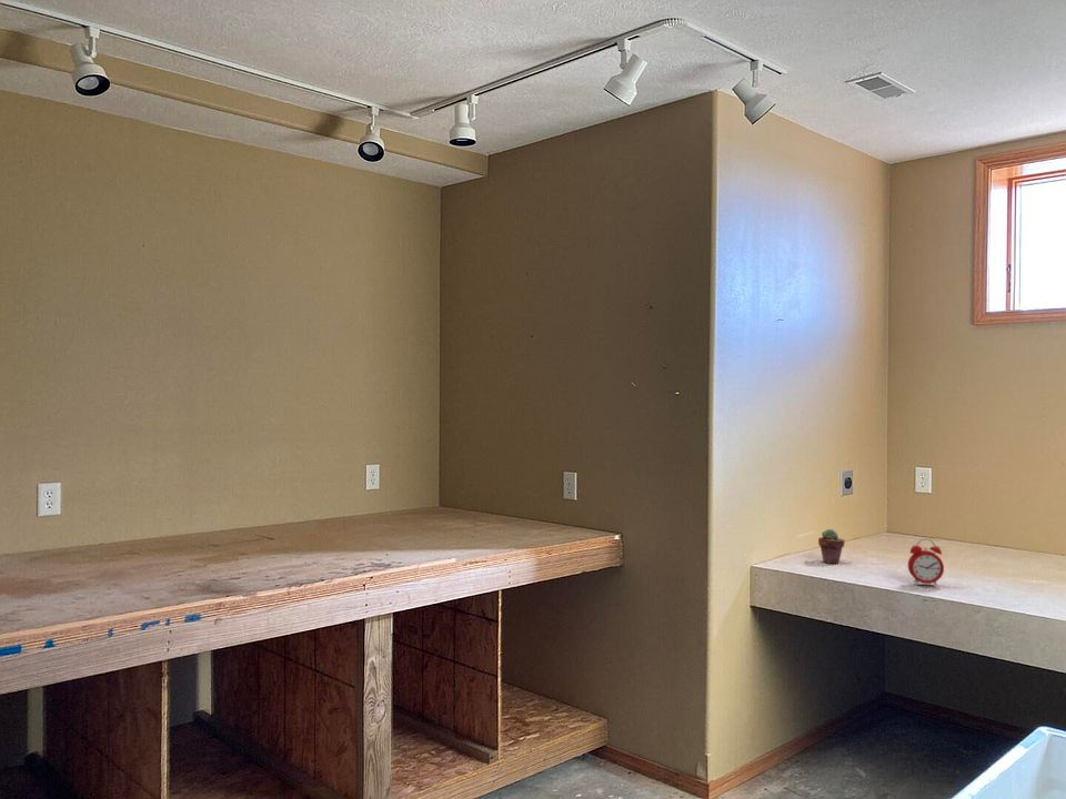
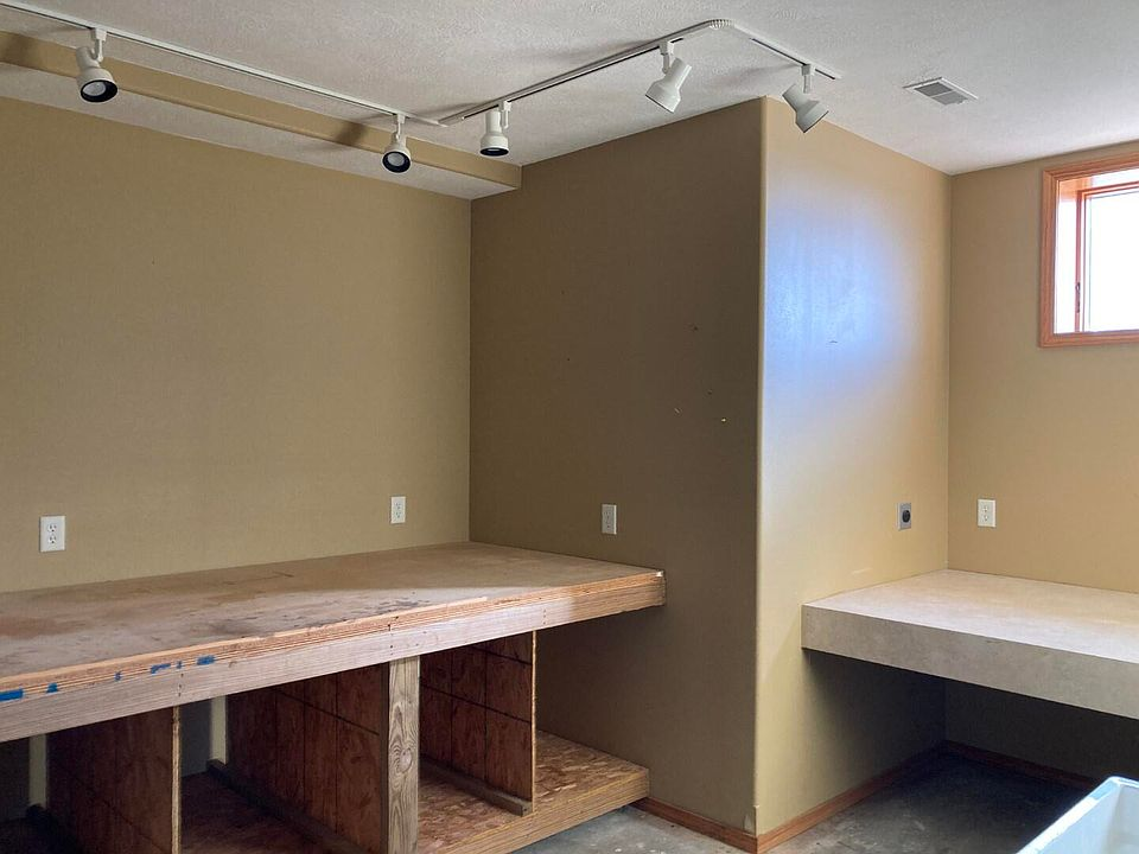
- alarm clock (925, 562)
- potted succulent (831, 545)
